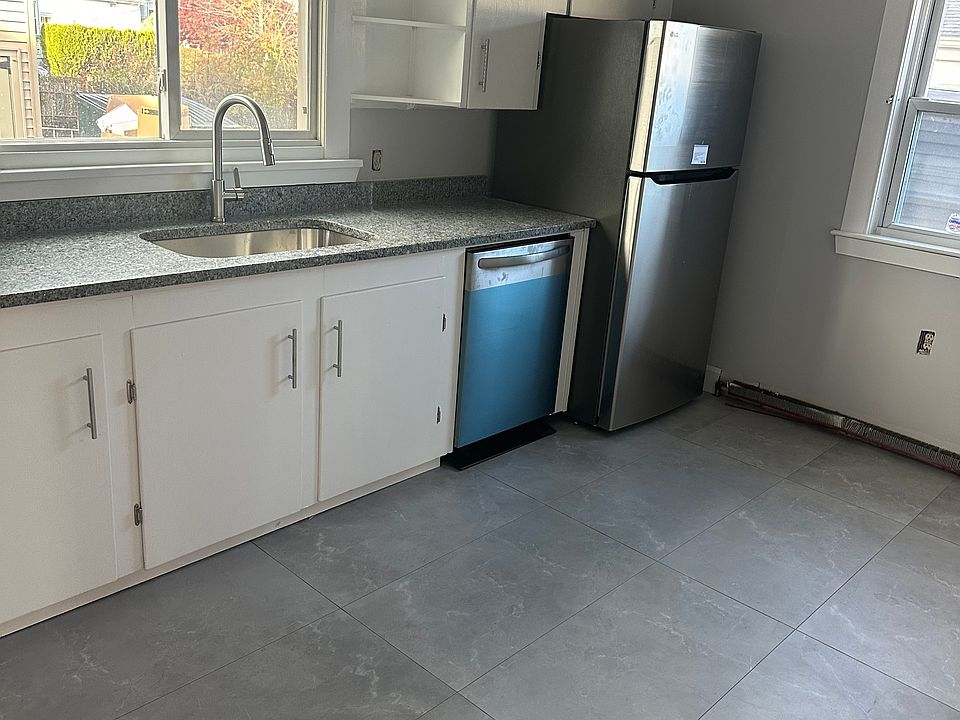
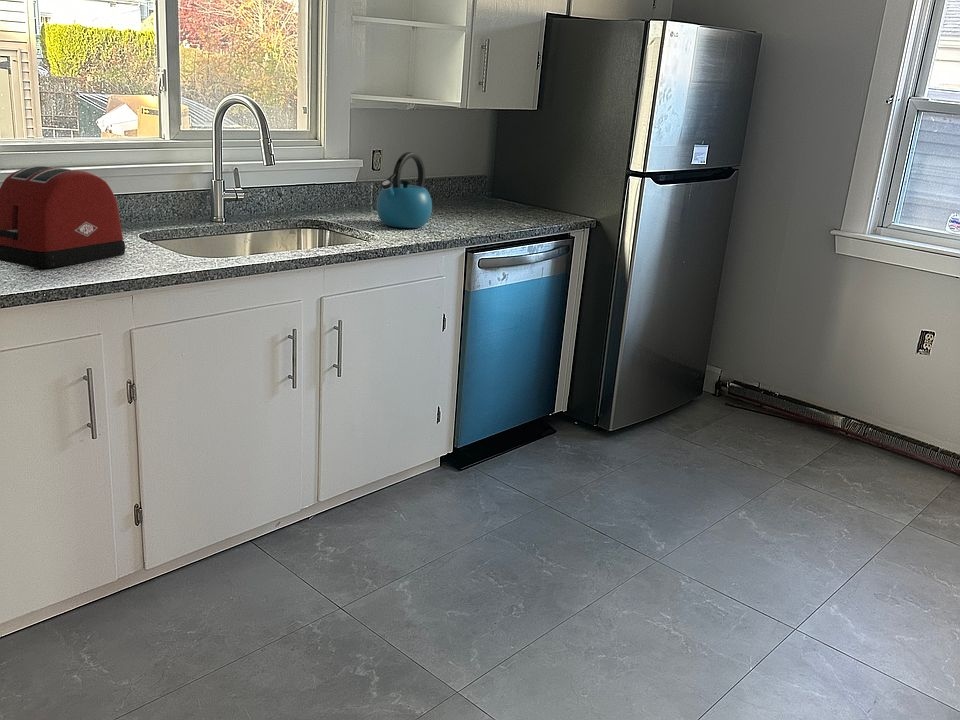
+ kettle (403, 189)
+ toaster (58, 212)
